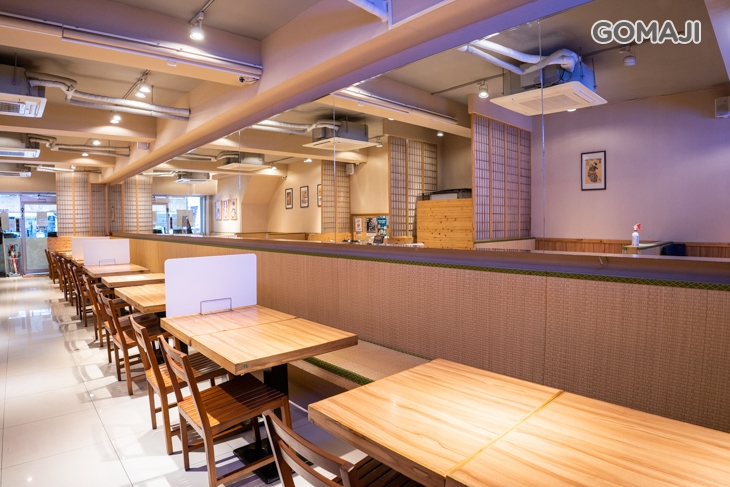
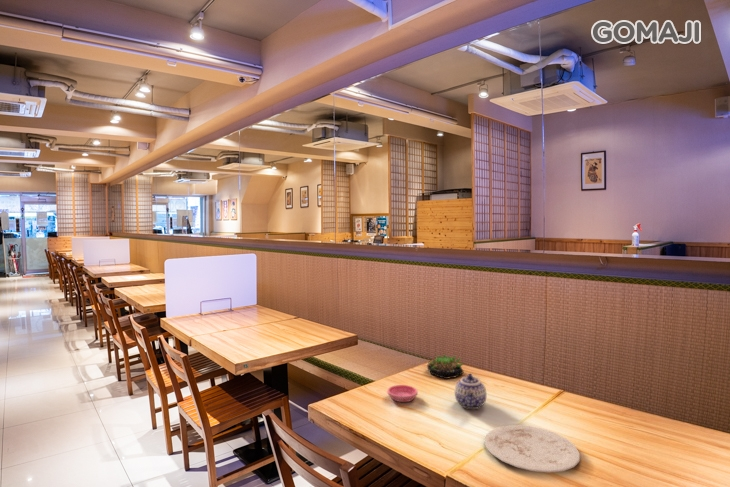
+ saucer (402, 393)
+ succulent plant (445, 364)
+ teapot (470, 389)
+ plate (530, 447)
